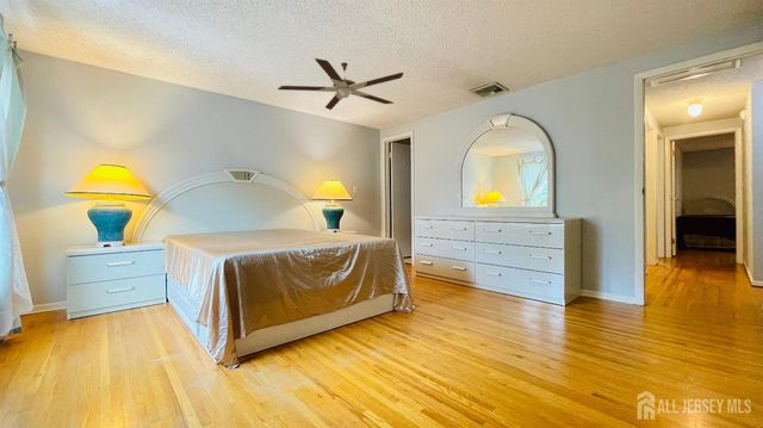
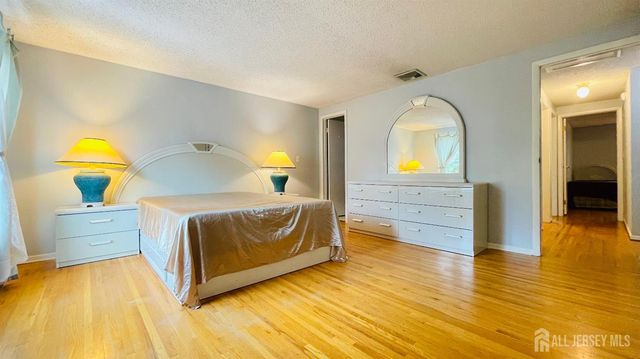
- ceiling fan (339, 80)
